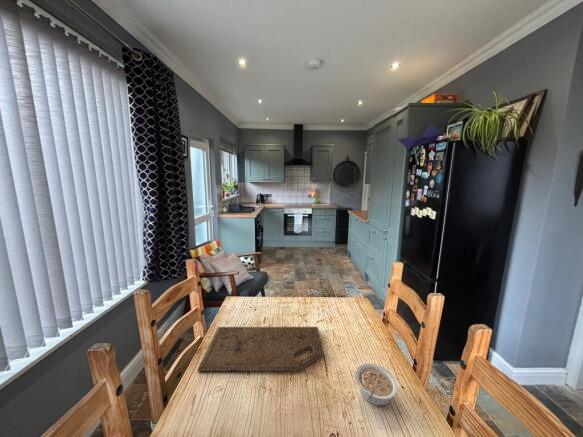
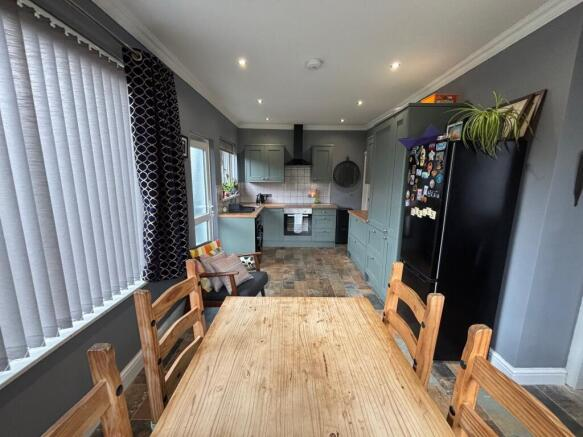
- cutting board (265, 345)
- legume (376, 386)
